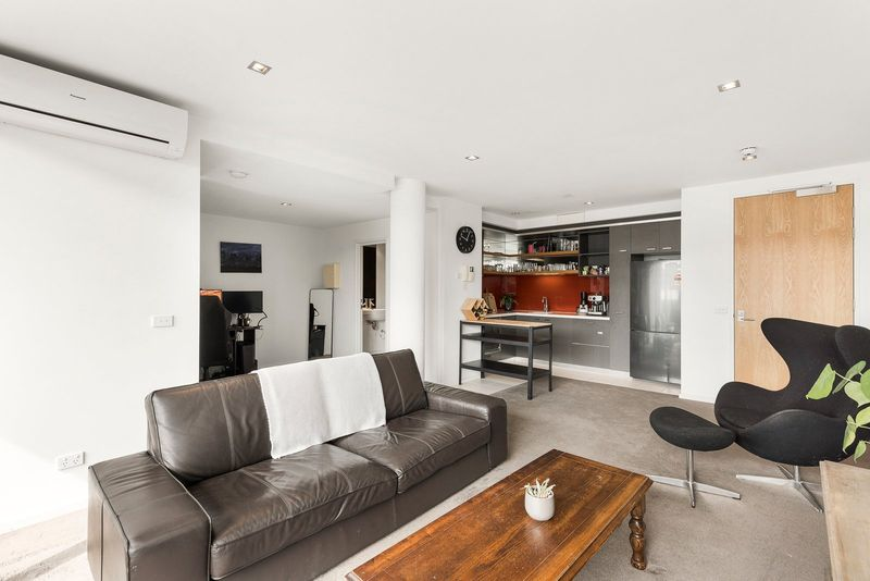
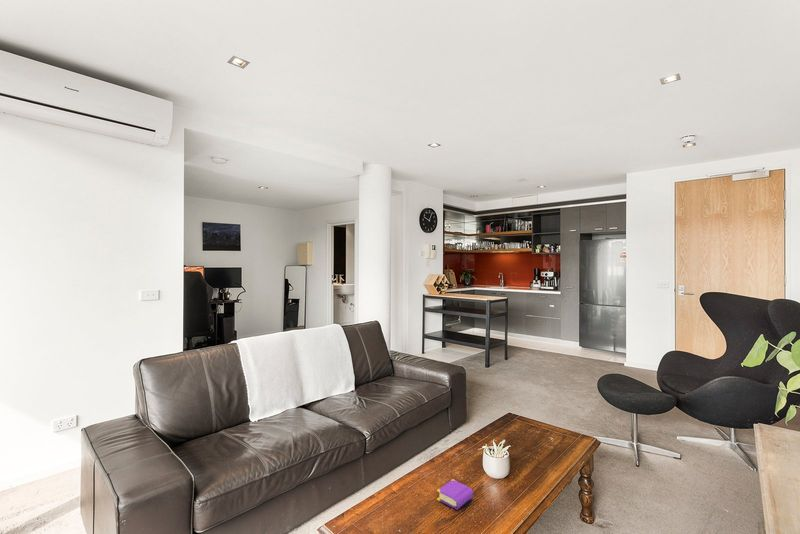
+ book (454, 493)
